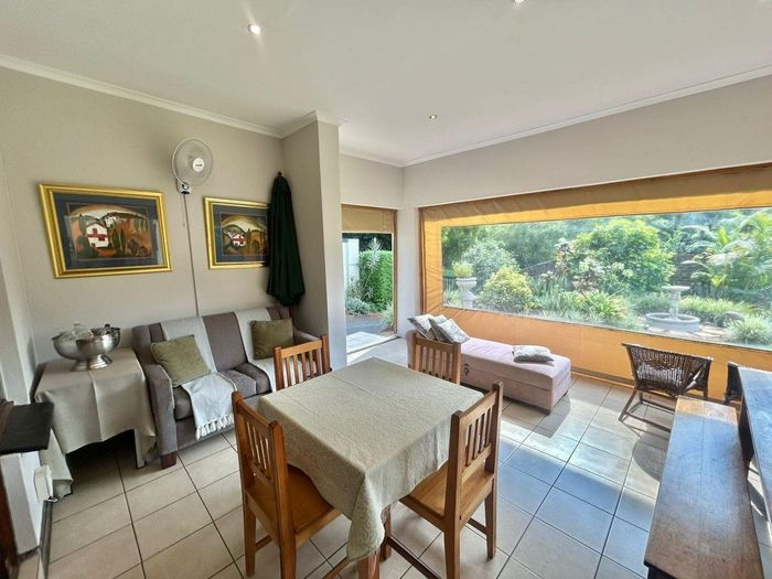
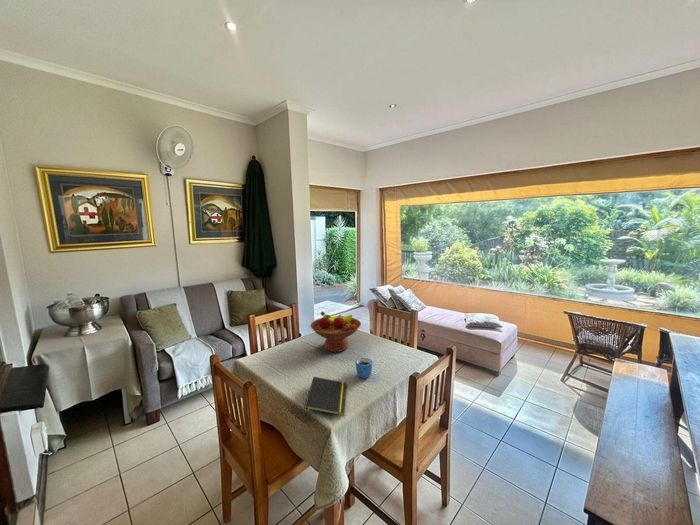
+ notepad (327, 394)
+ fruit bowl (336, 331)
+ mug (363, 367)
